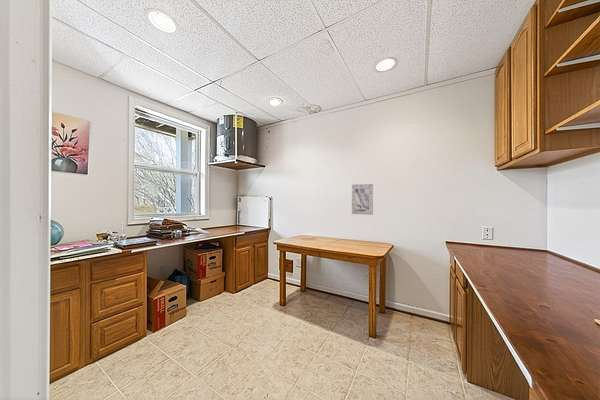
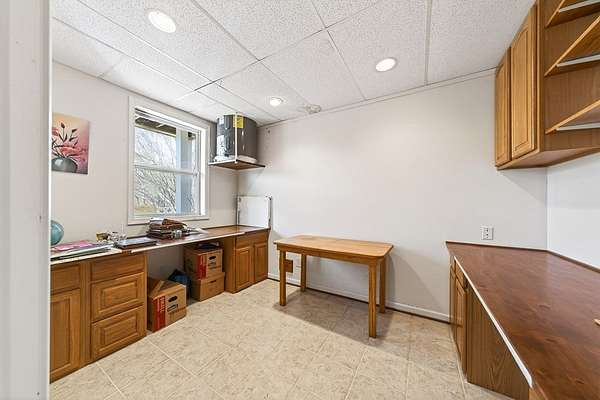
- wall art (362, 199)
